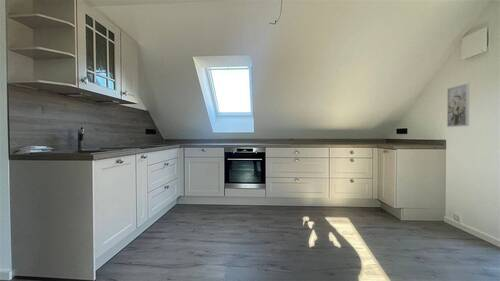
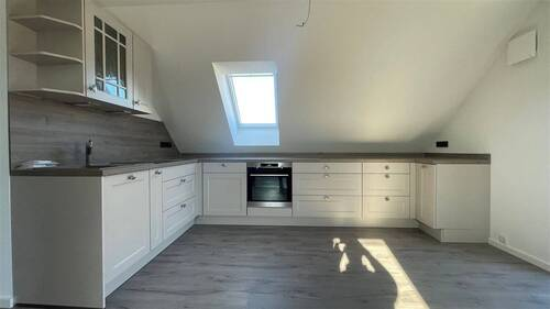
- wall art (457, 106)
